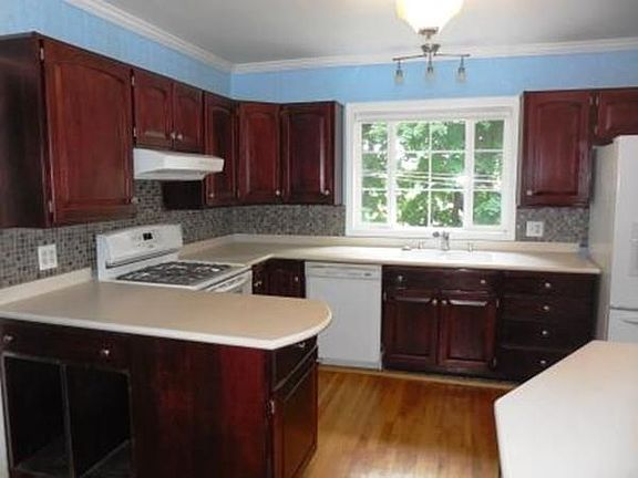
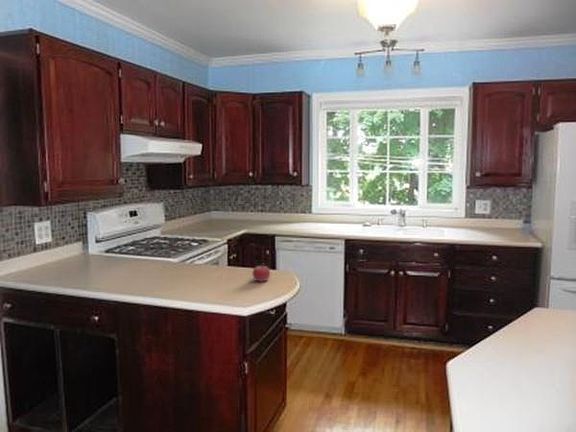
+ fruit (261, 271)
